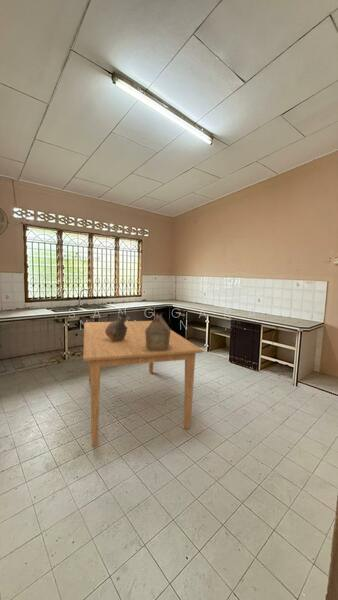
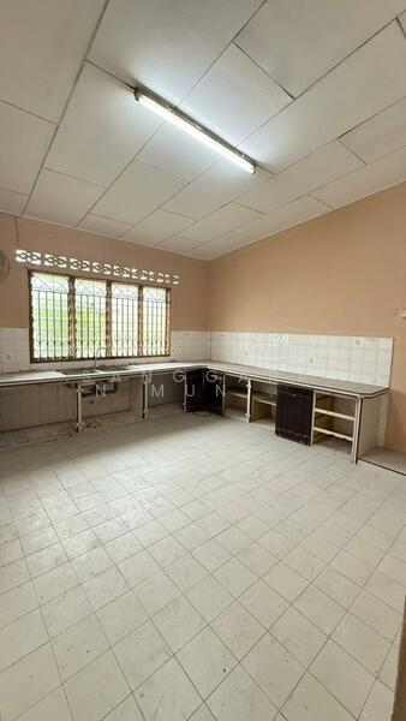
- hut (158, 330)
- dining table (131, 363)
- ceramic jug (117, 326)
